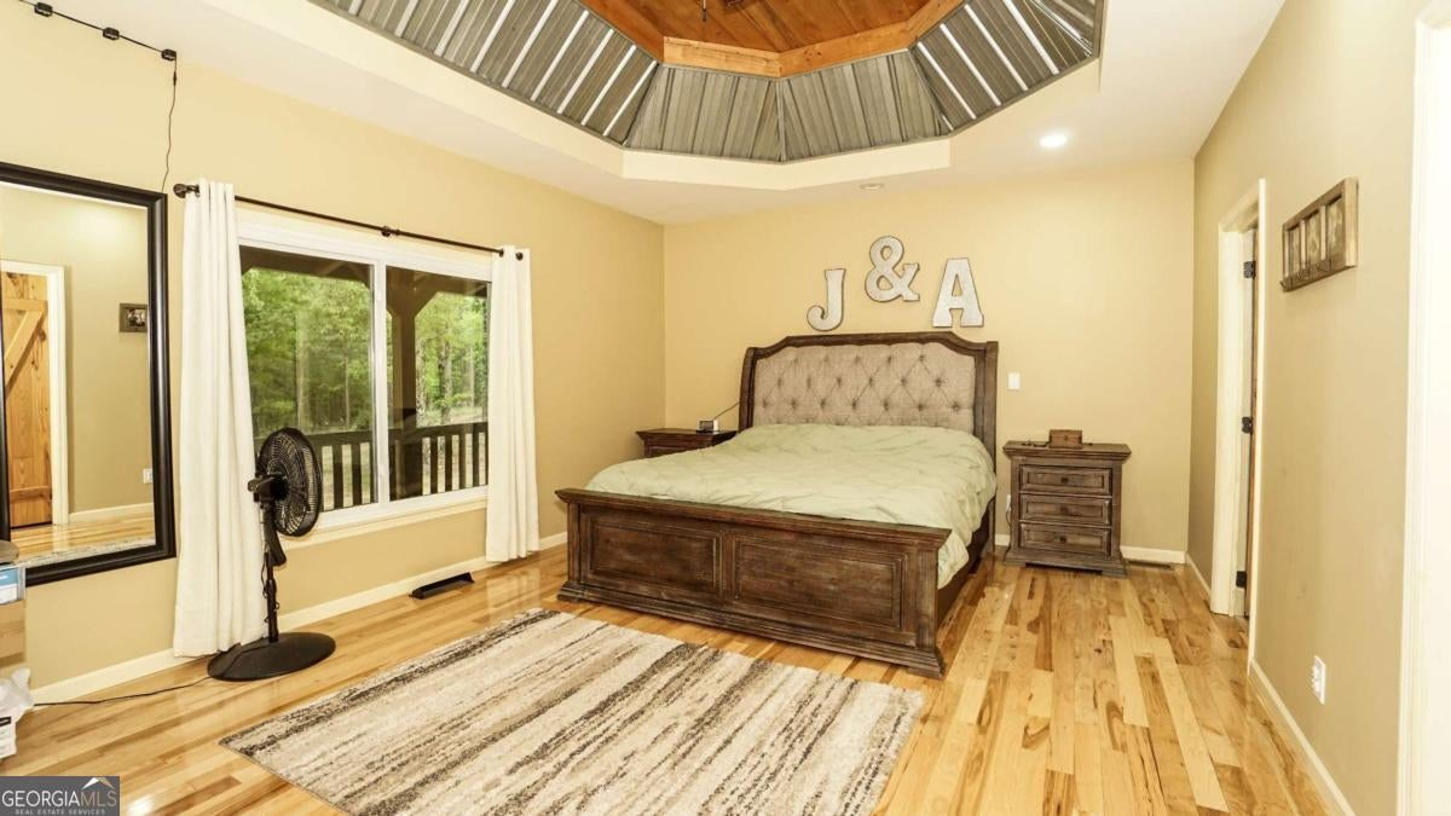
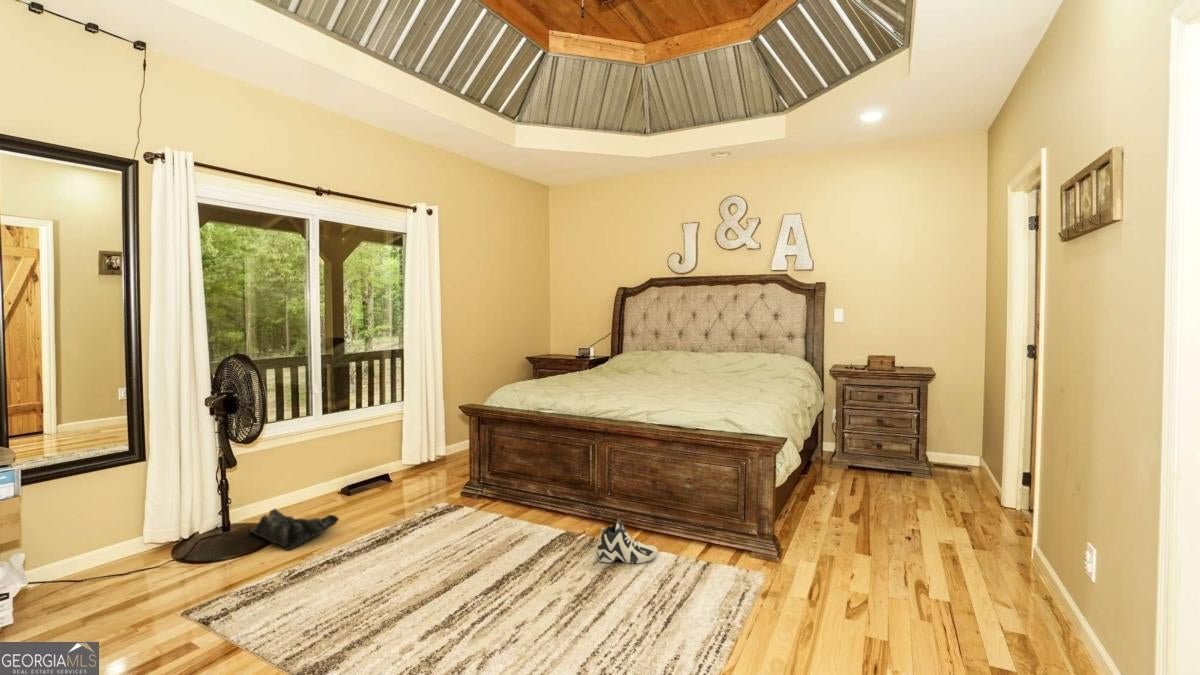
+ jacket (294, 522)
+ sneaker (627, 539)
